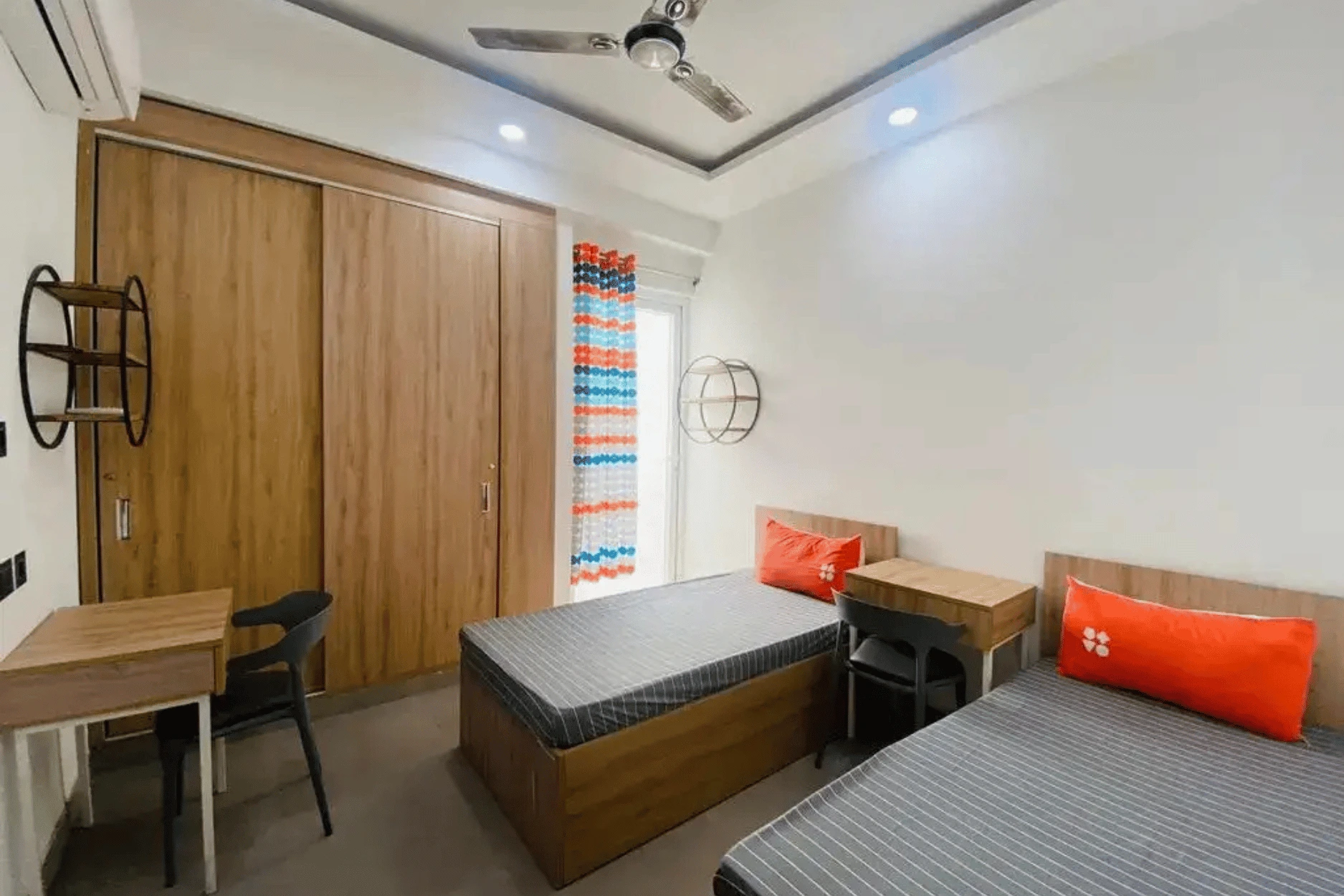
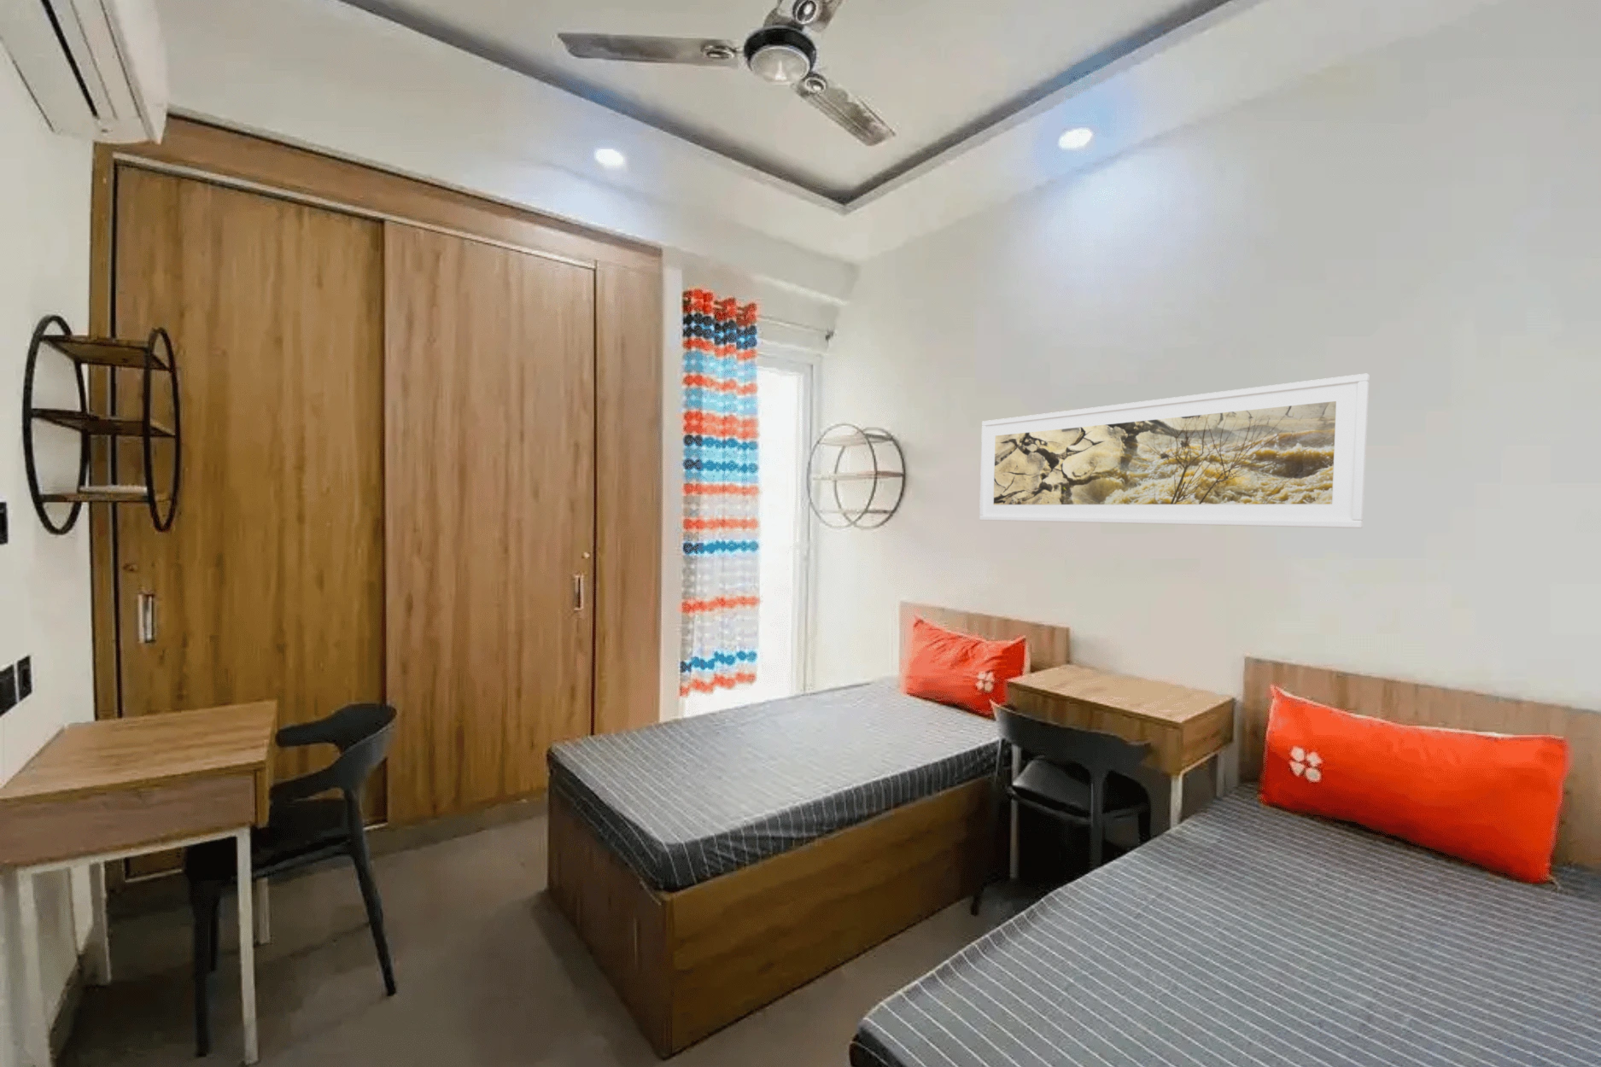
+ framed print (1132, 463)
